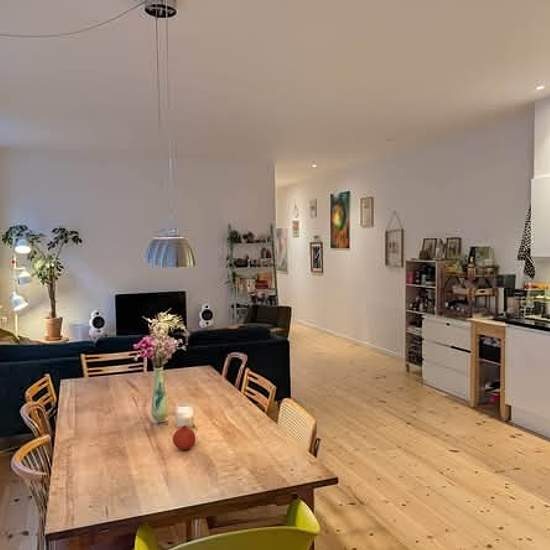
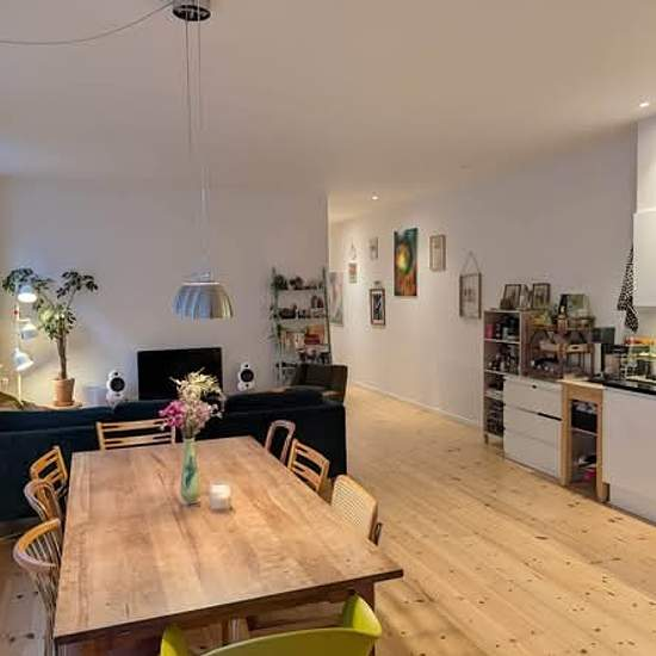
- fruit (184, 436)
